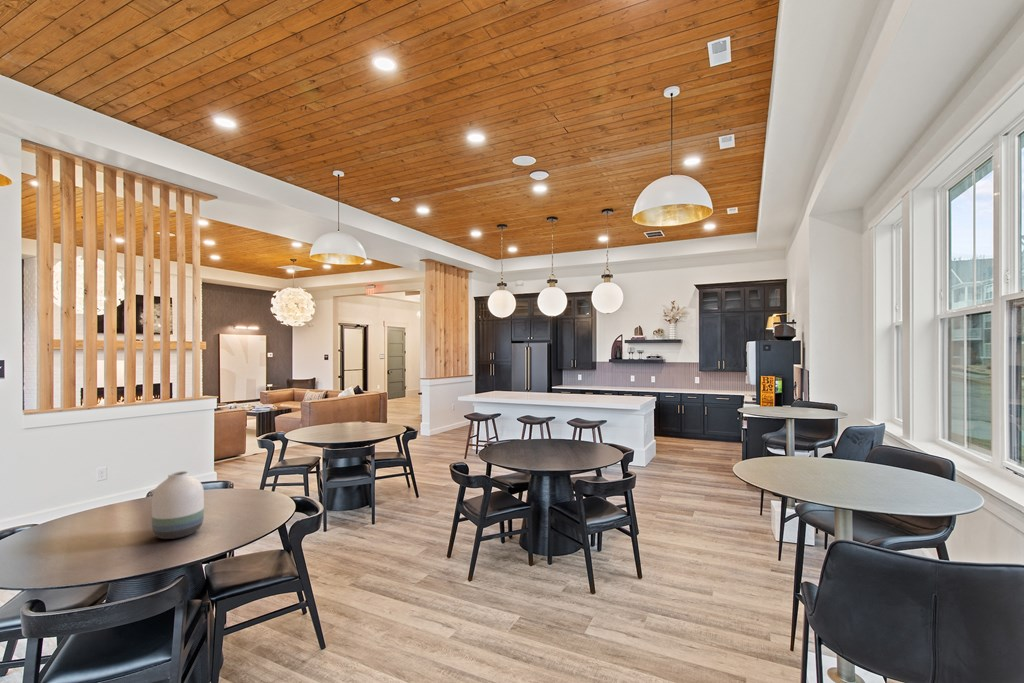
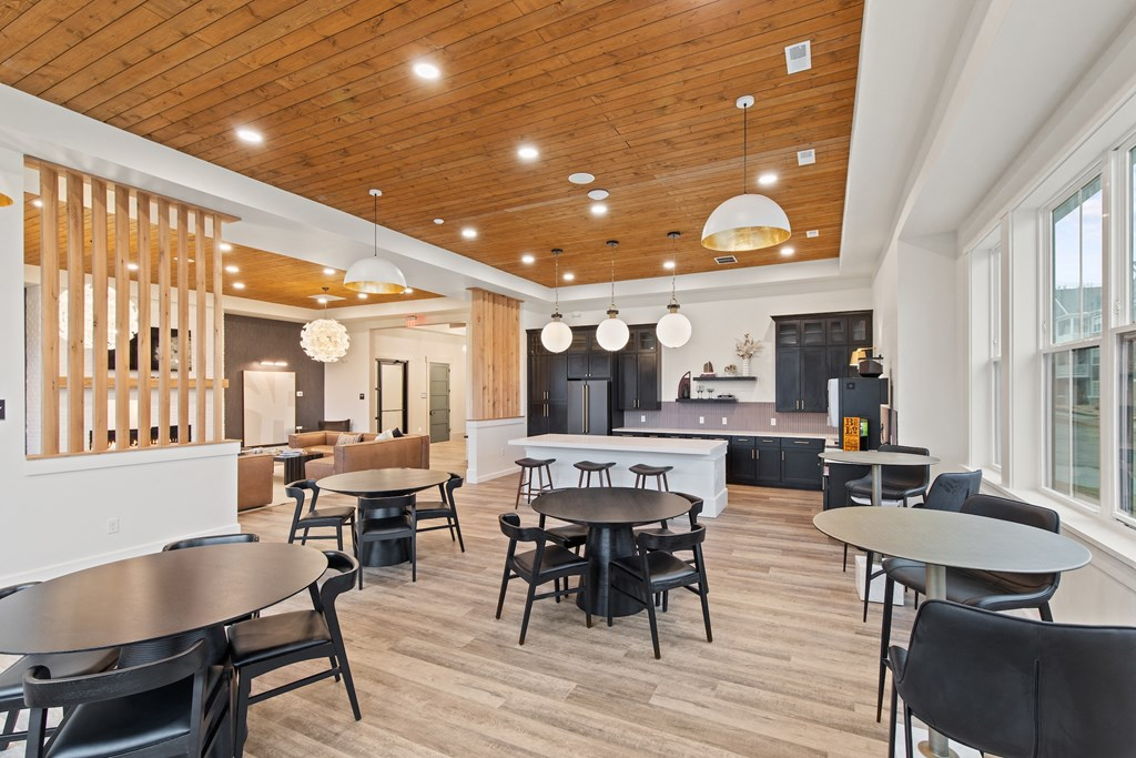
- vase (178, 503)
